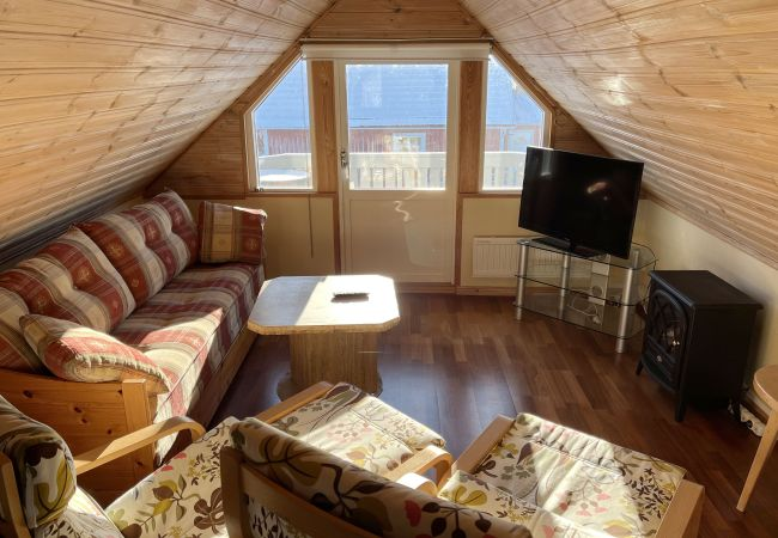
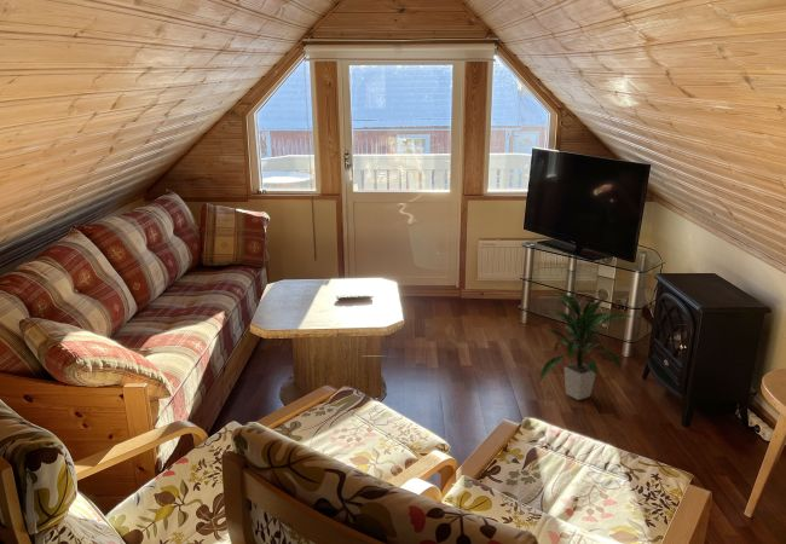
+ indoor plant (577, 343)
